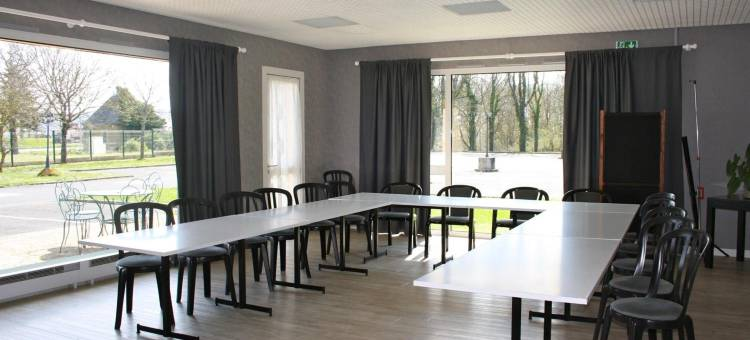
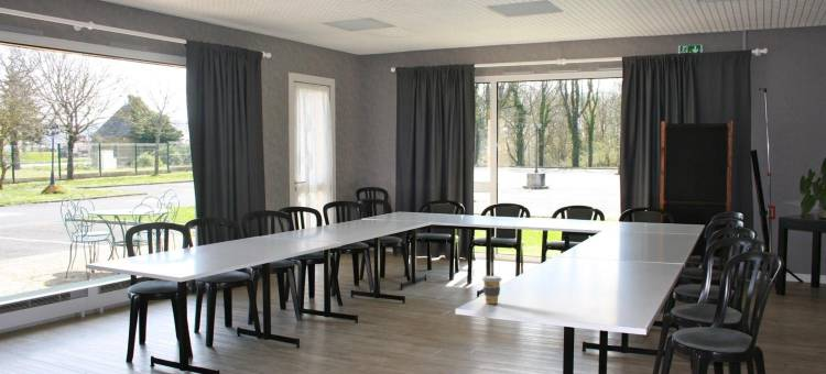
+ coffee cup (491, 289)
